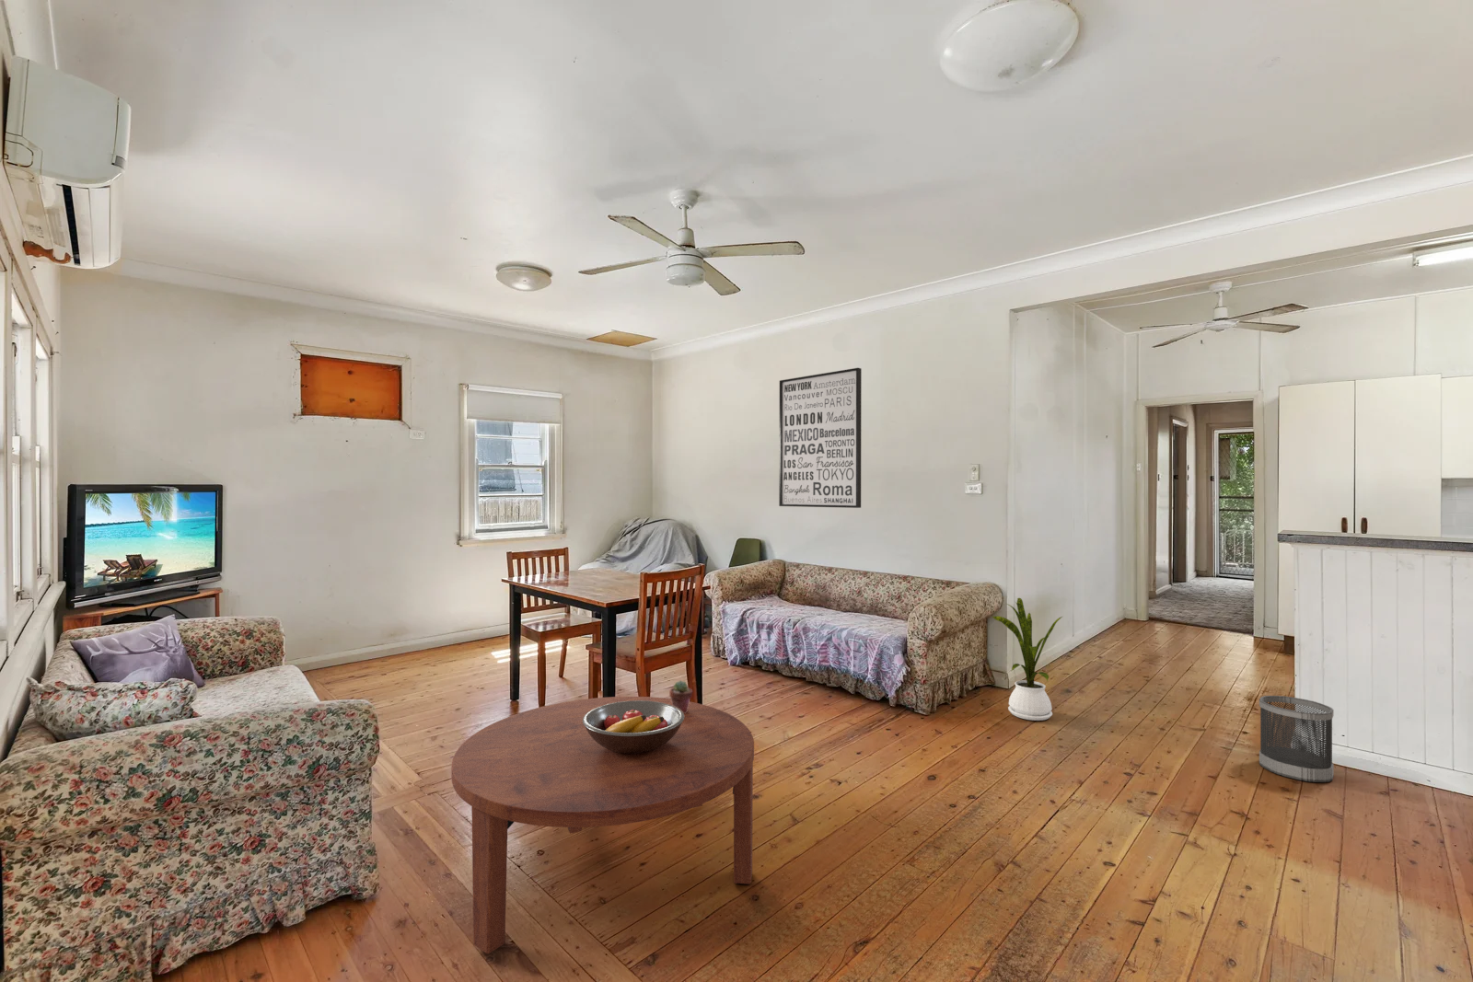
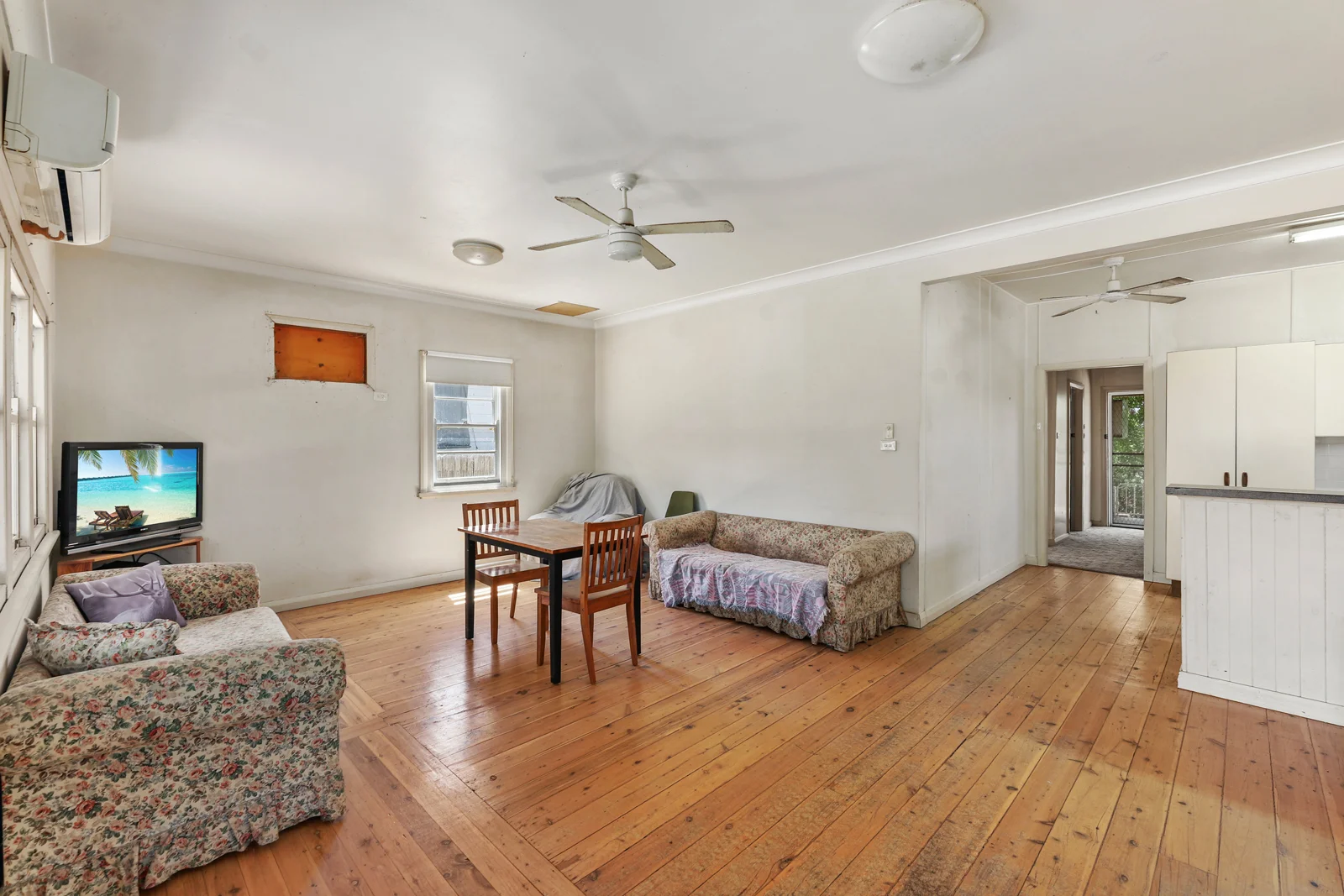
- fruit bowl (633, 727)
- potted succulent (681, 696)
- house plant (1027, 653)
- wastebasket (1295, 736)
- wall art (818, 441)
- coffee table (608, 806)
